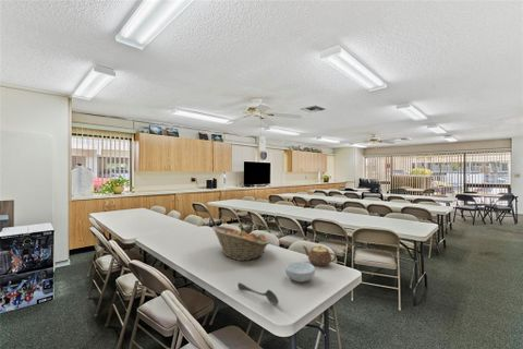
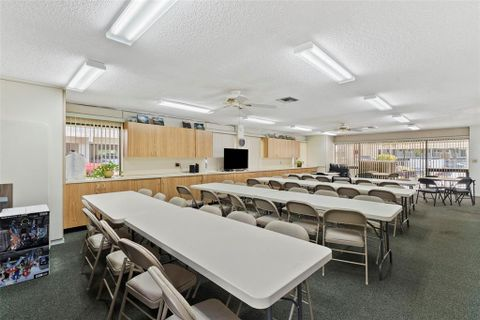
- cereal bowl (300, 273)
- spoon (256, 291)
- fruit basket (240, 239)
- teapot (318, 254)
